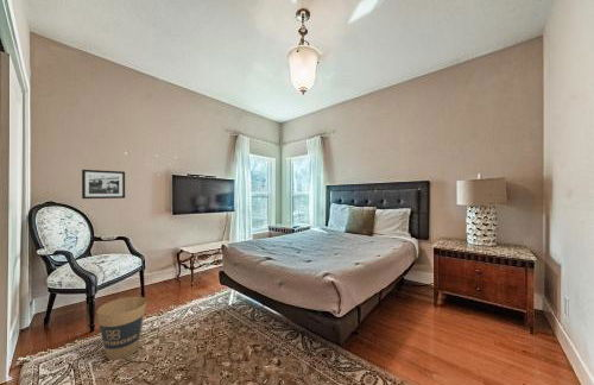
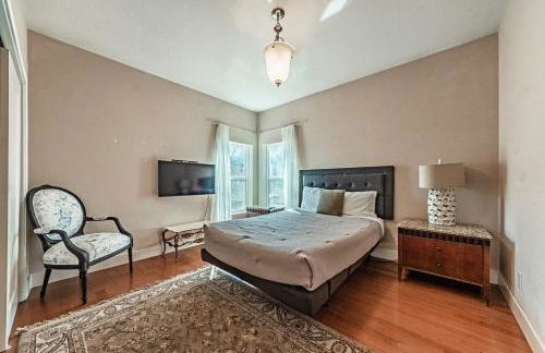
- trash can (122, 328)
- picture frame (105, 184)
